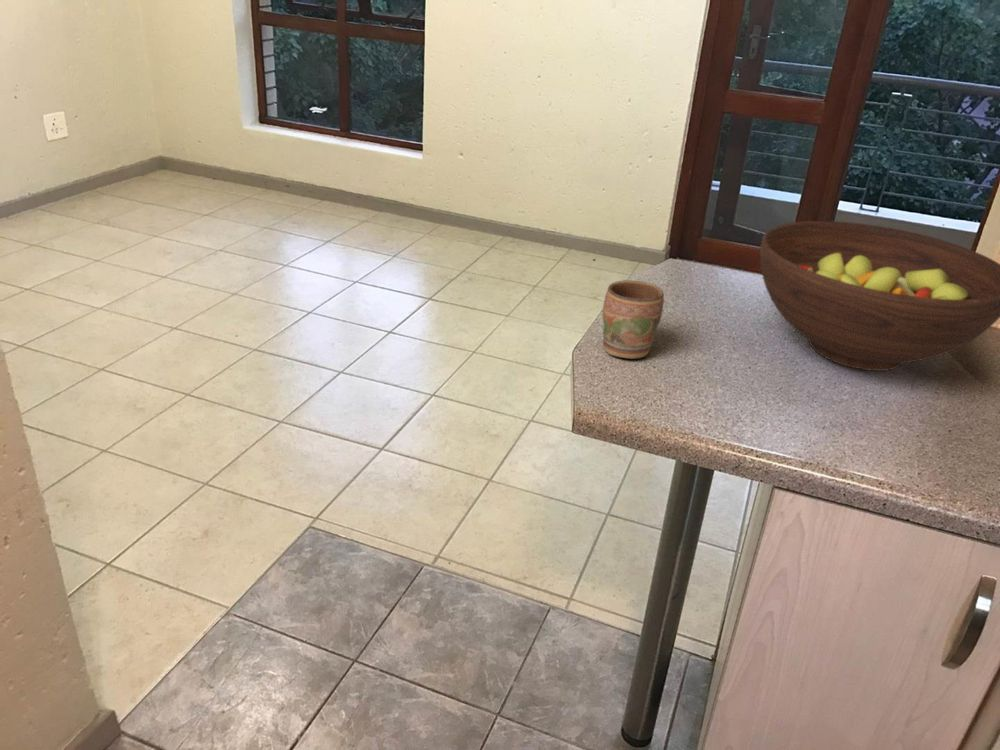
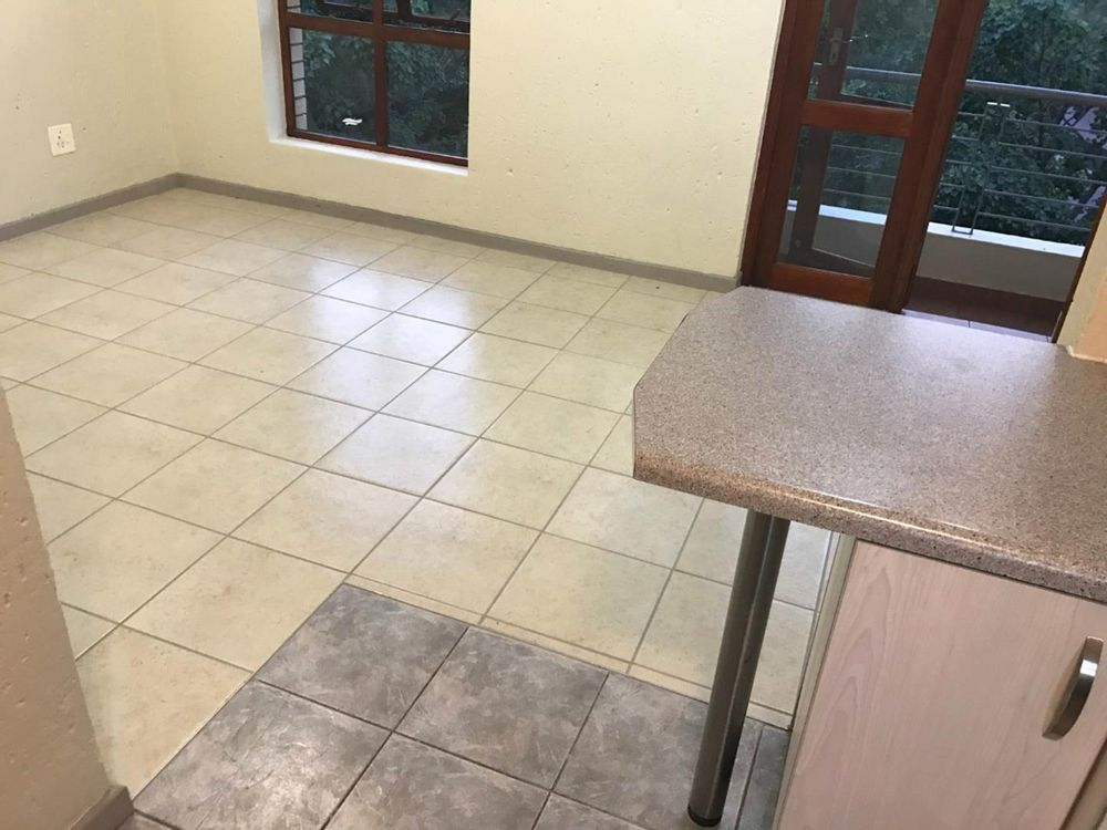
- mug (630, 318)
- fruit bowl (868, 306)
